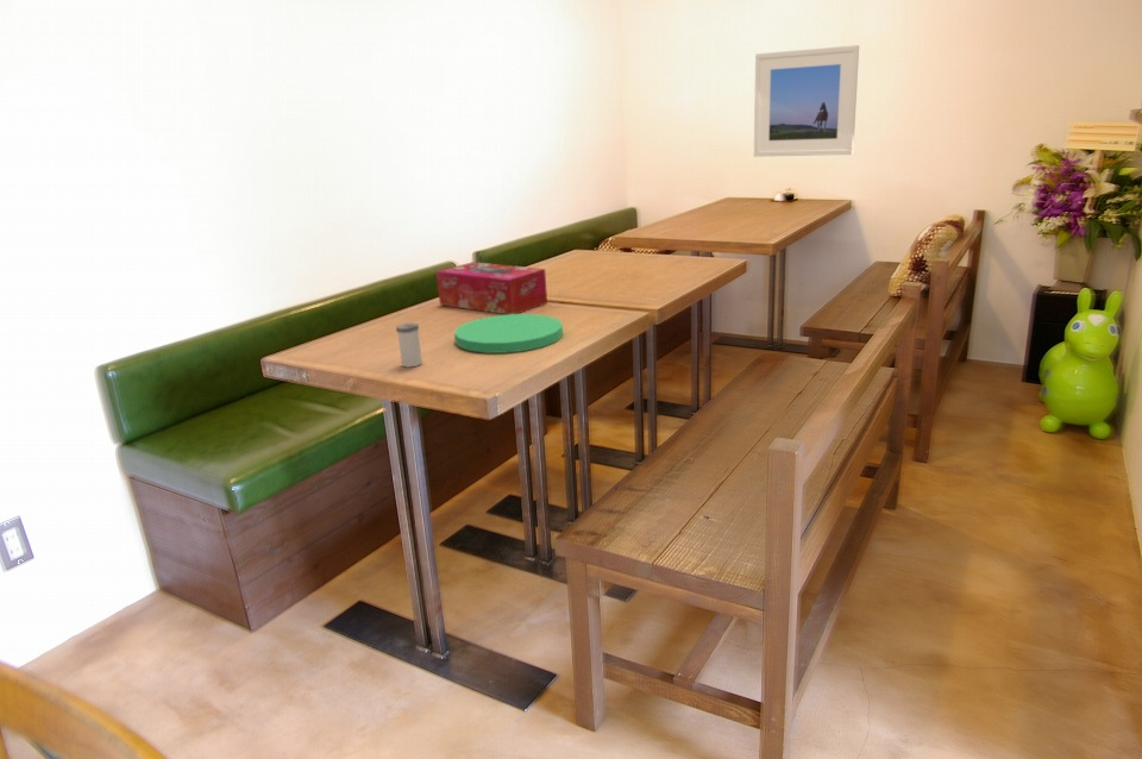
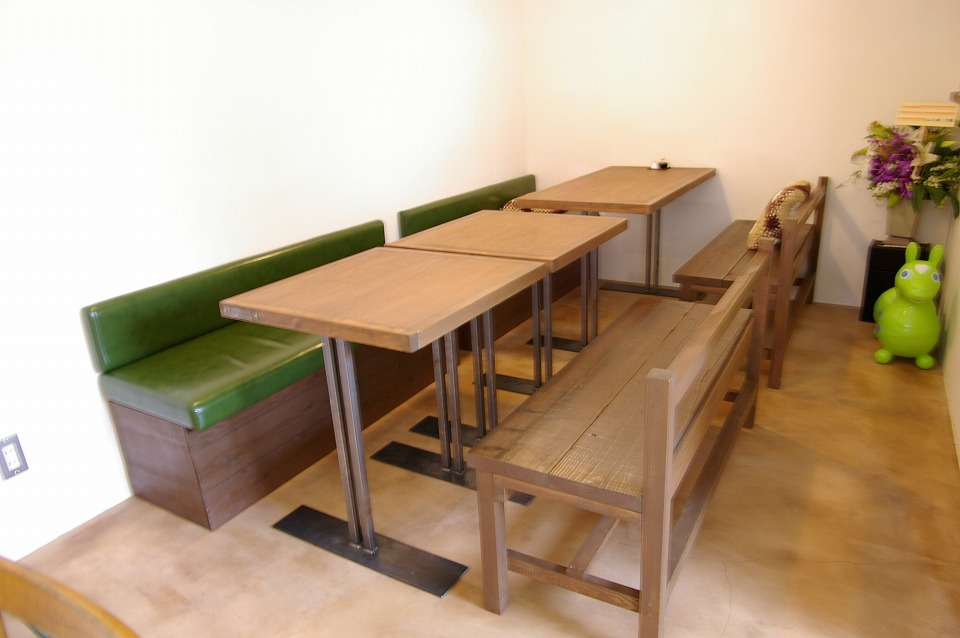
- tissue box (491, 287)
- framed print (803, 104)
- salt shaker (409, 344)
- plate (509, 332)
